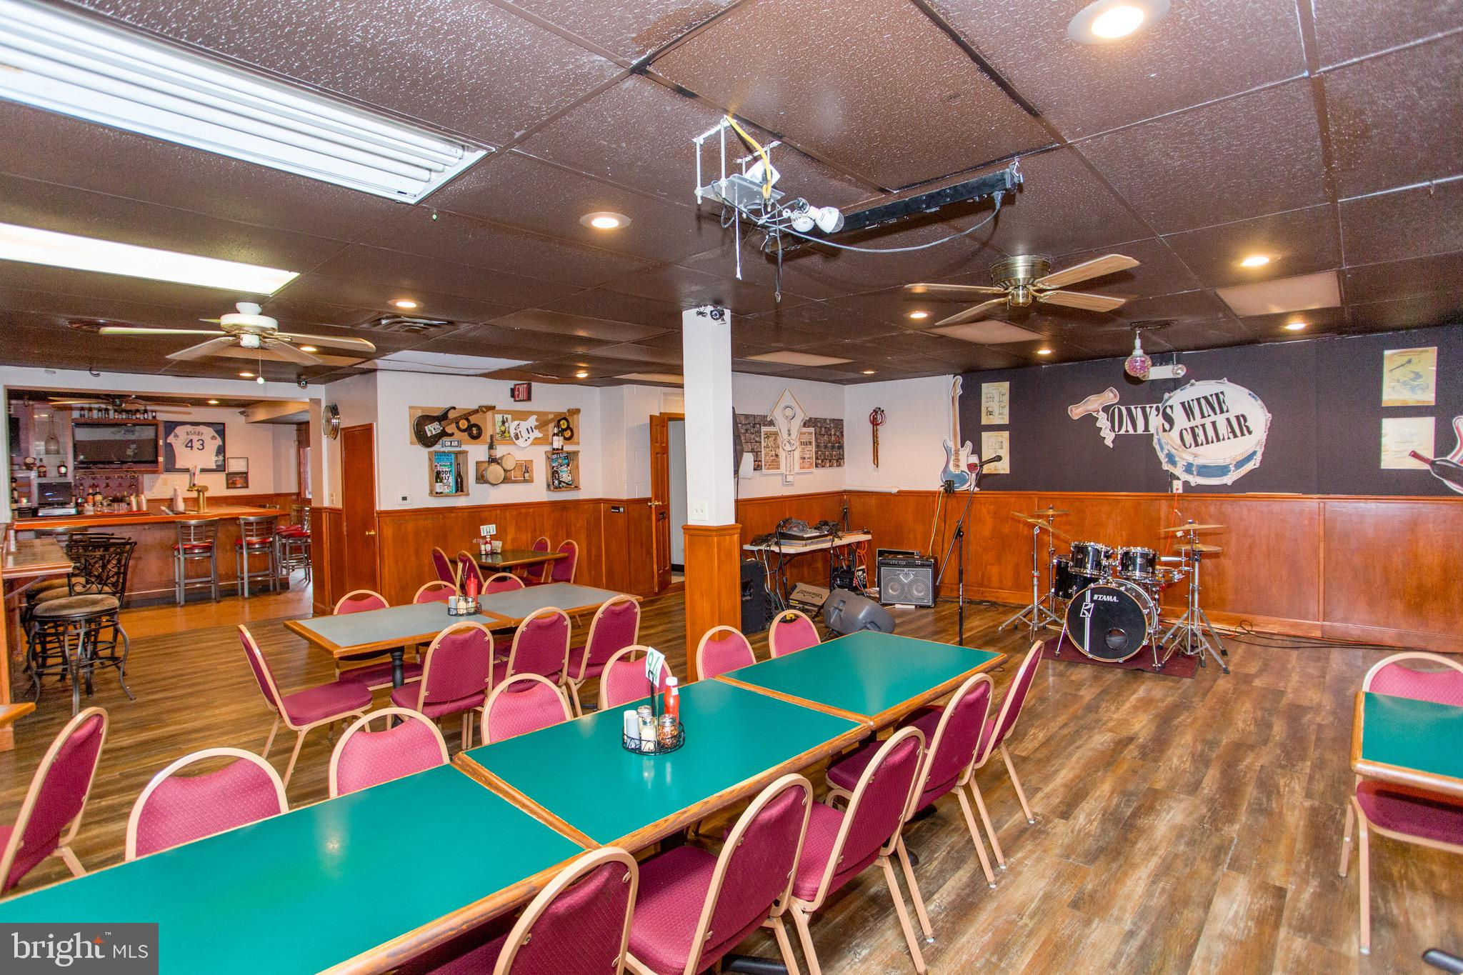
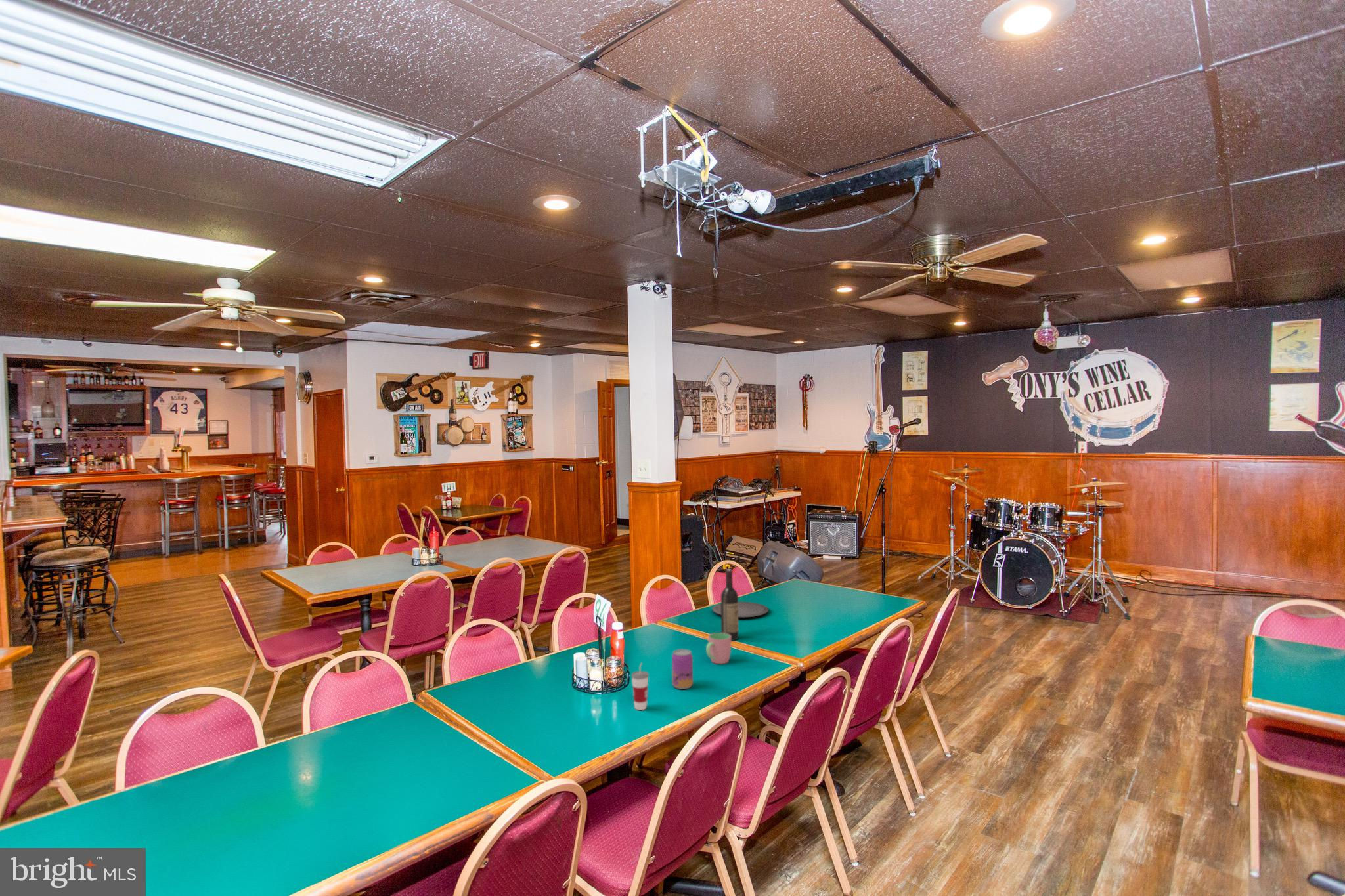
+ wine bottle (729, 604)
+ cup (717, 649)
+ beer can (682, 669)
+ plate (740, 610)
+ cup (640, 685)
